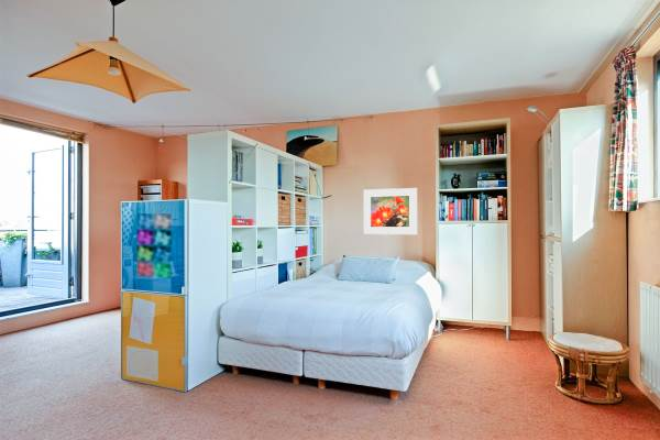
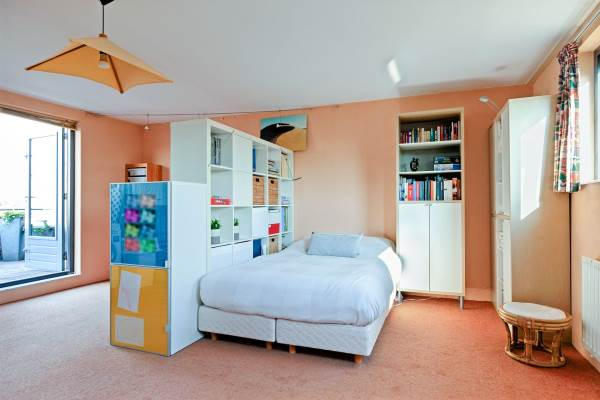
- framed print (389, 211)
